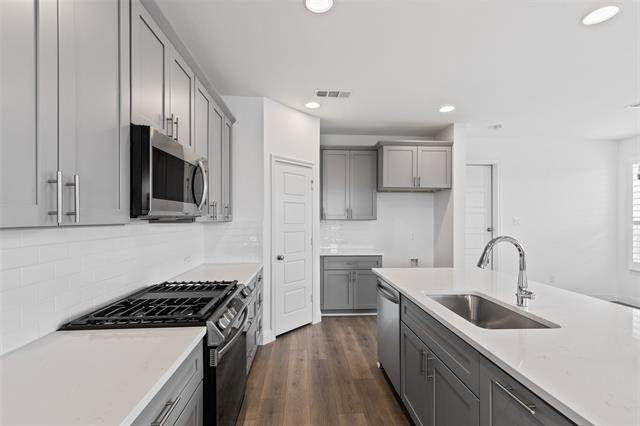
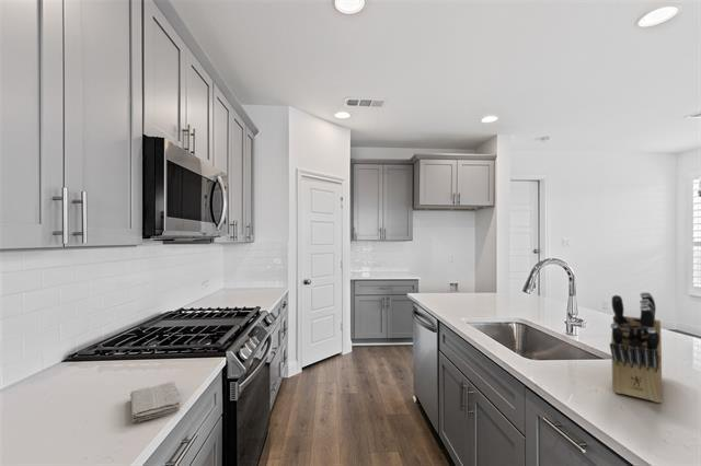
+ washcloth (154, 399)
+ knife block (636, 337)
